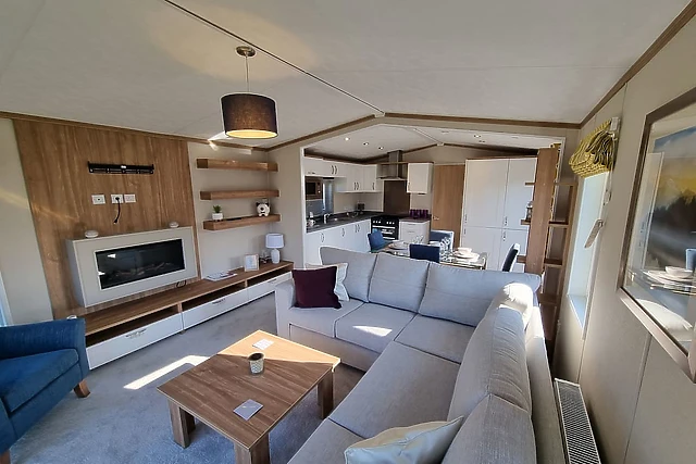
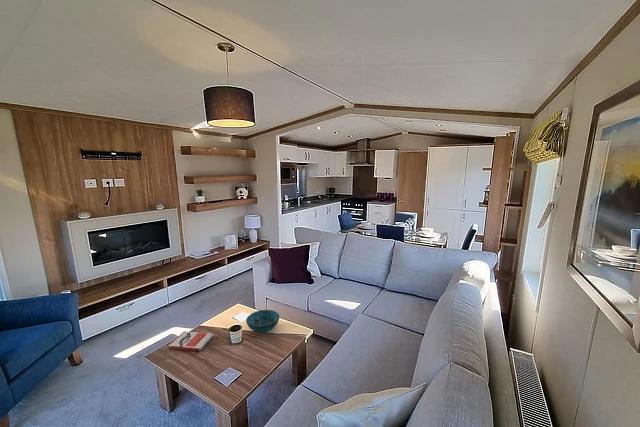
+ book (191, 341)
+ decorative bowl (263, 323)
